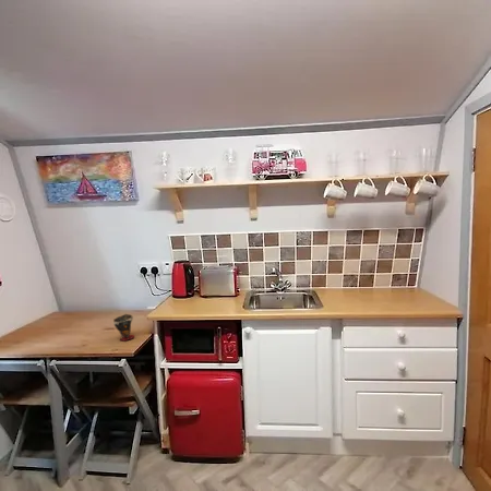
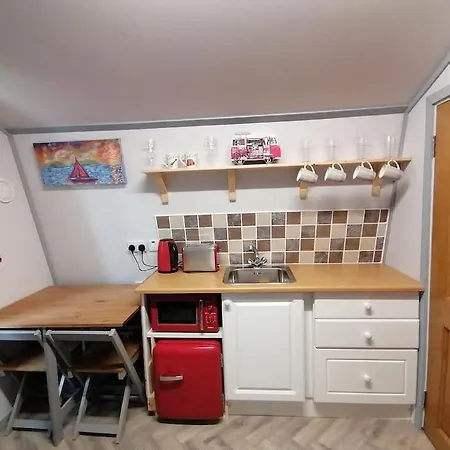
- cup (124, 327)
